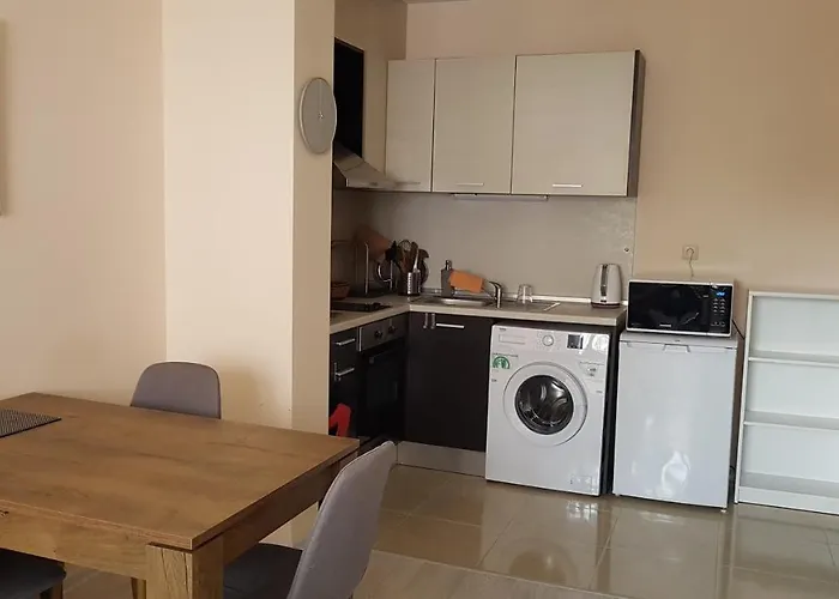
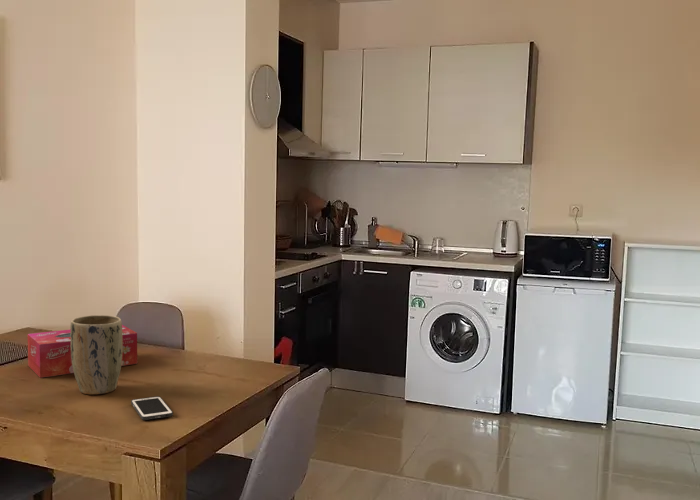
+ cell phone (151, 407)
+ tissue box (70, 349)
+ plant pot (97, 354)
